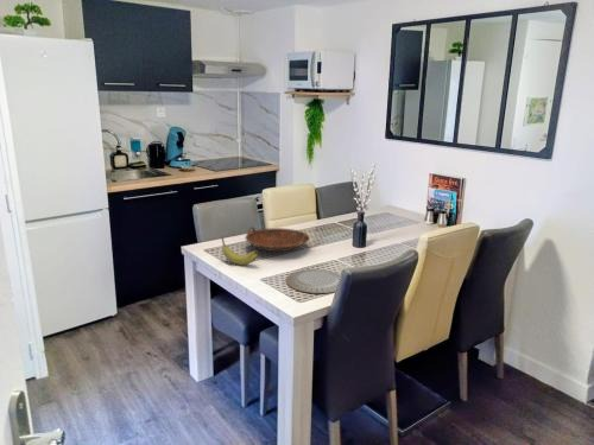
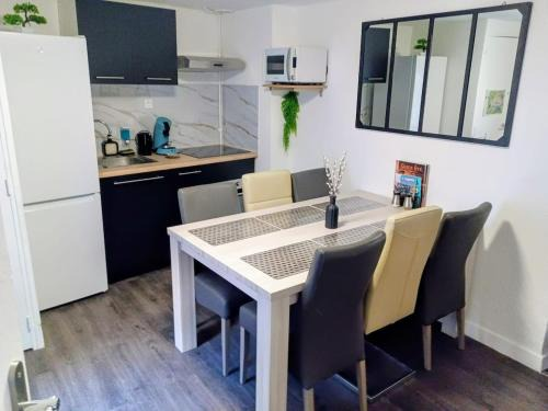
- bowl (277, 240)
- chinaware (316, 279)
- fruit (238, 254)
